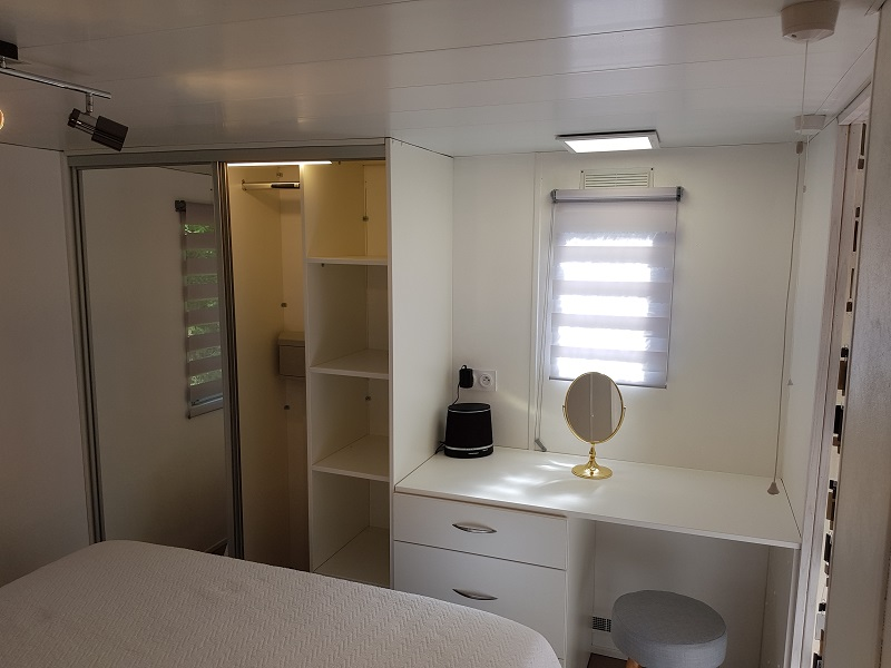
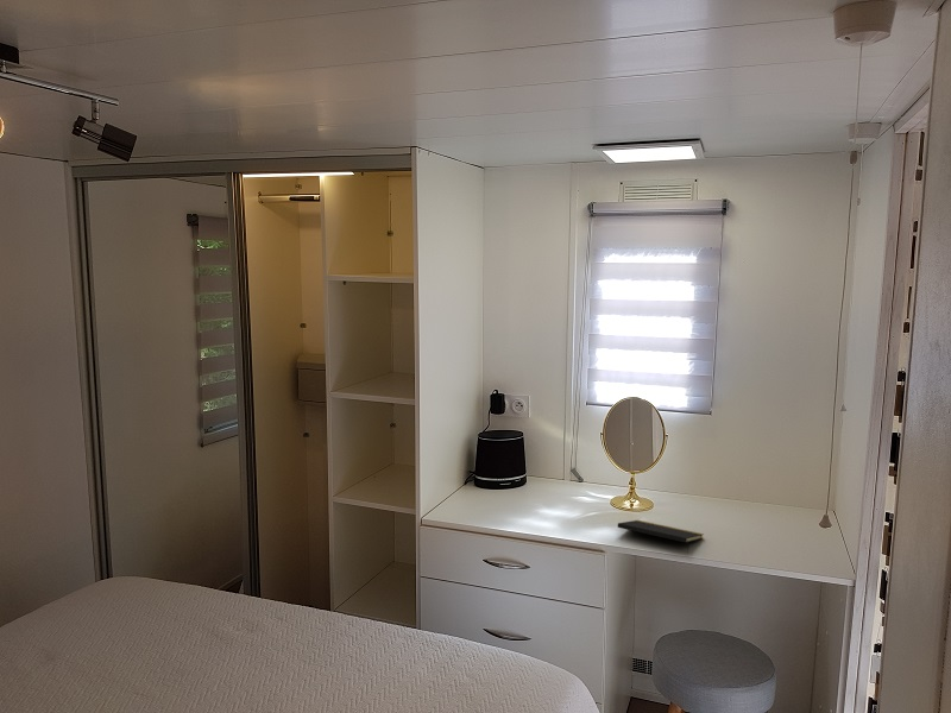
+ notepad (660, 530)
